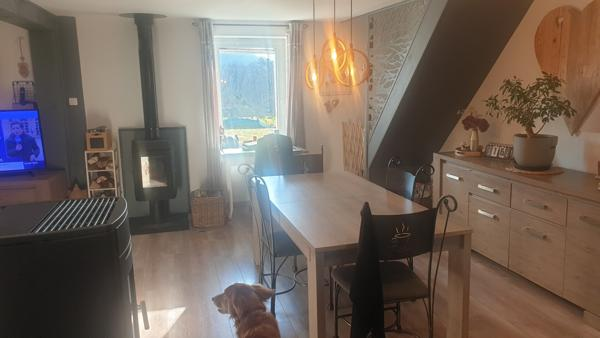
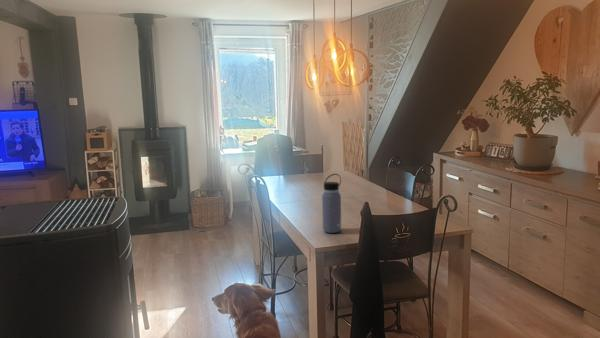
+ water bottle (331, 203)
